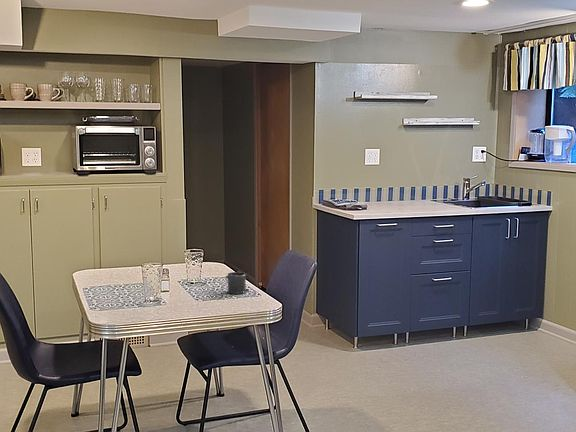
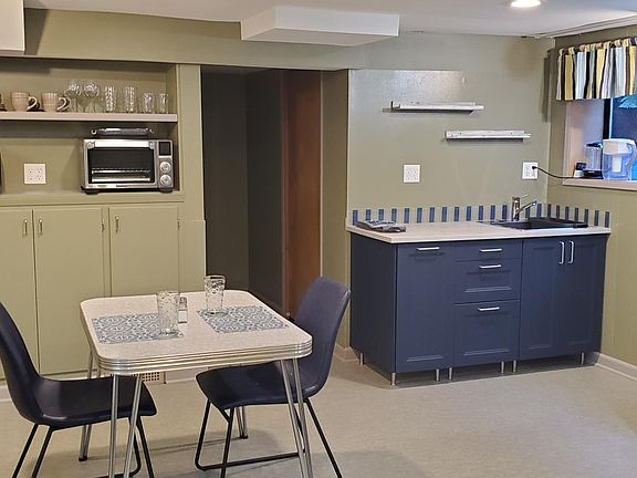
- paint can (236, 280)
